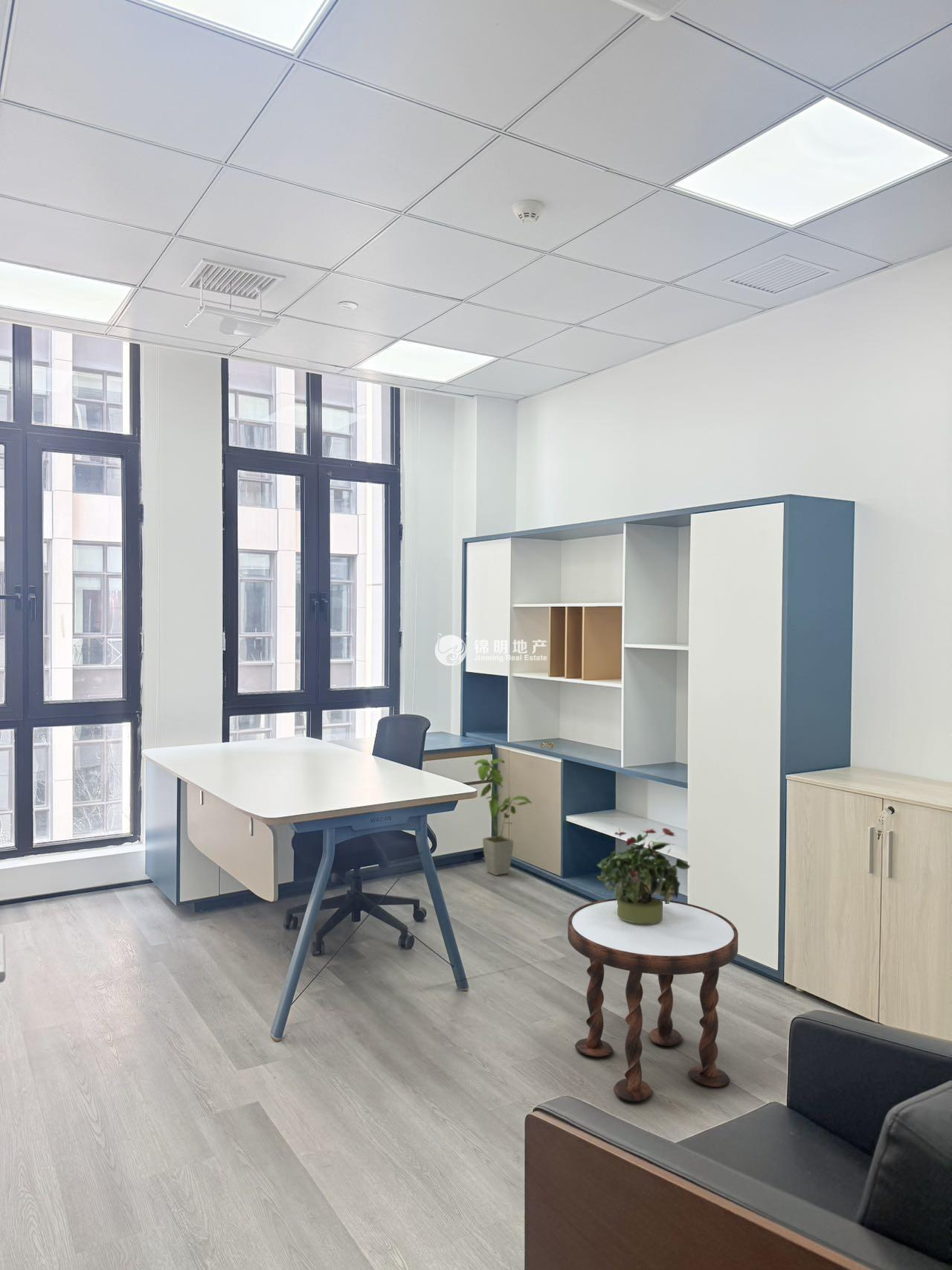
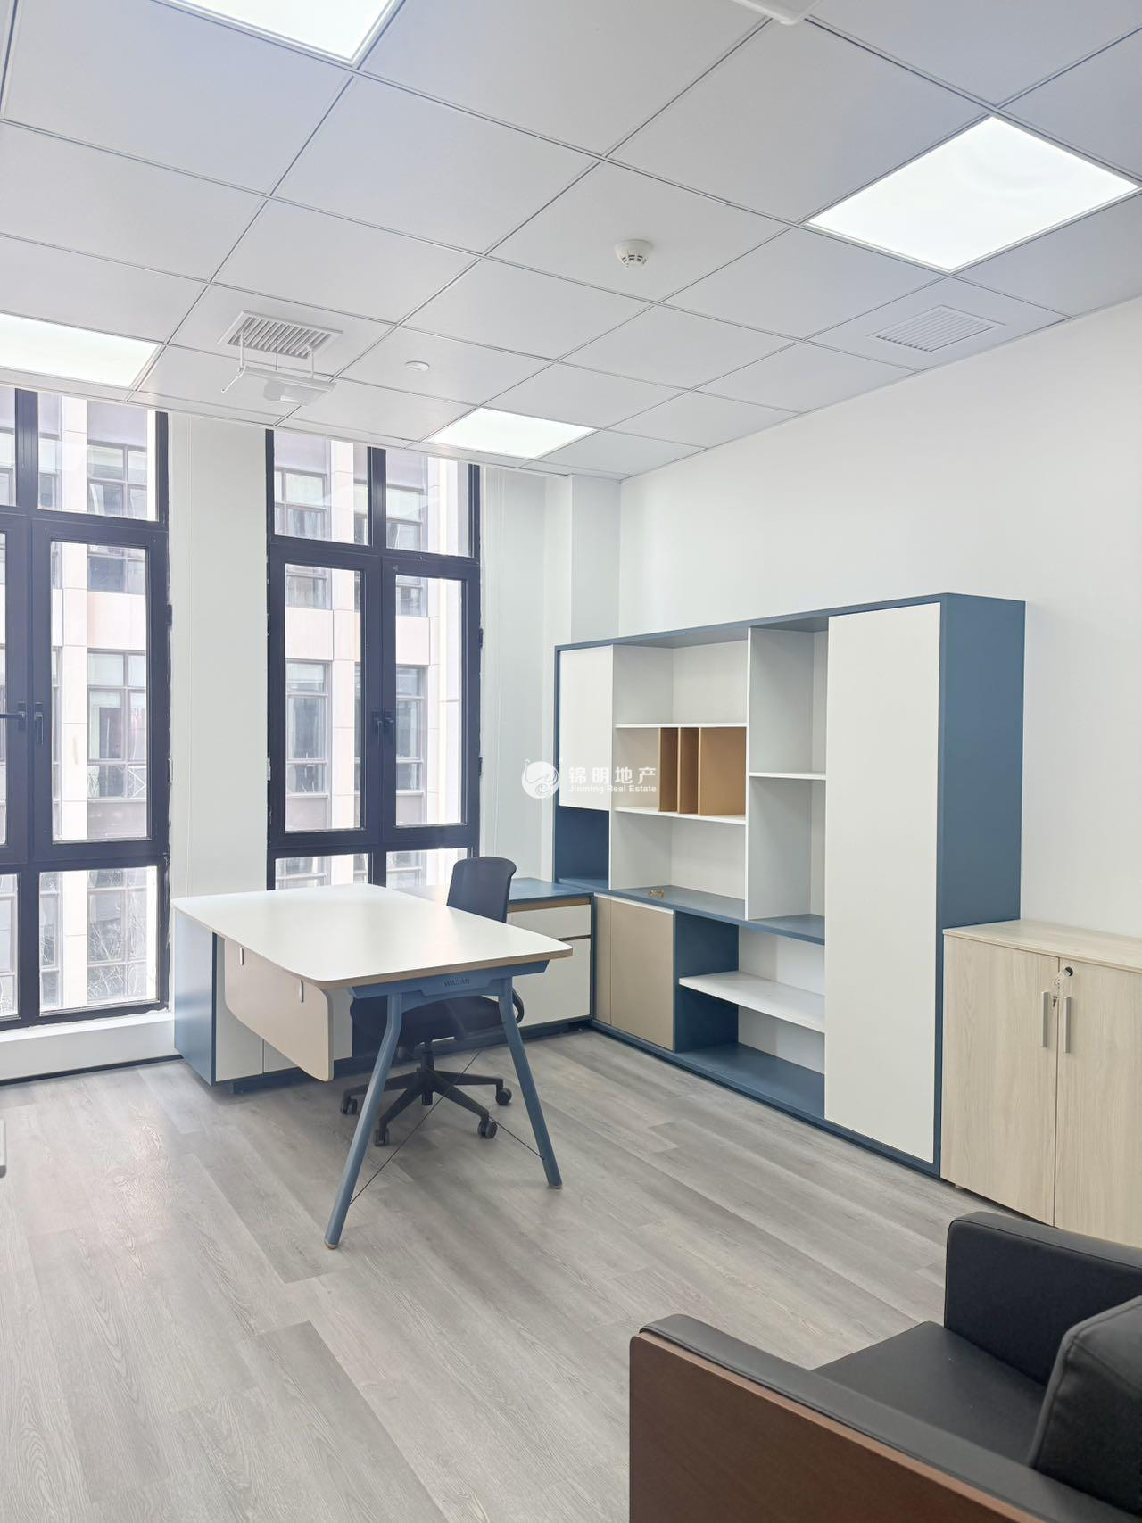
- house plant (496, 817)
- side table (642, 994)
- potted plant (636, 868)
